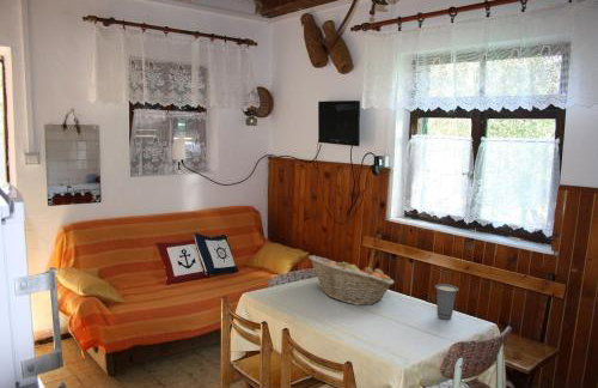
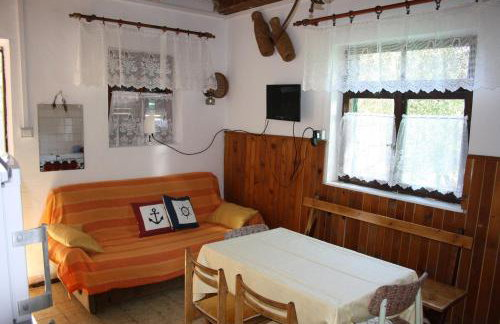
- fruit basket (349, 275)
- cup (445, 302)
